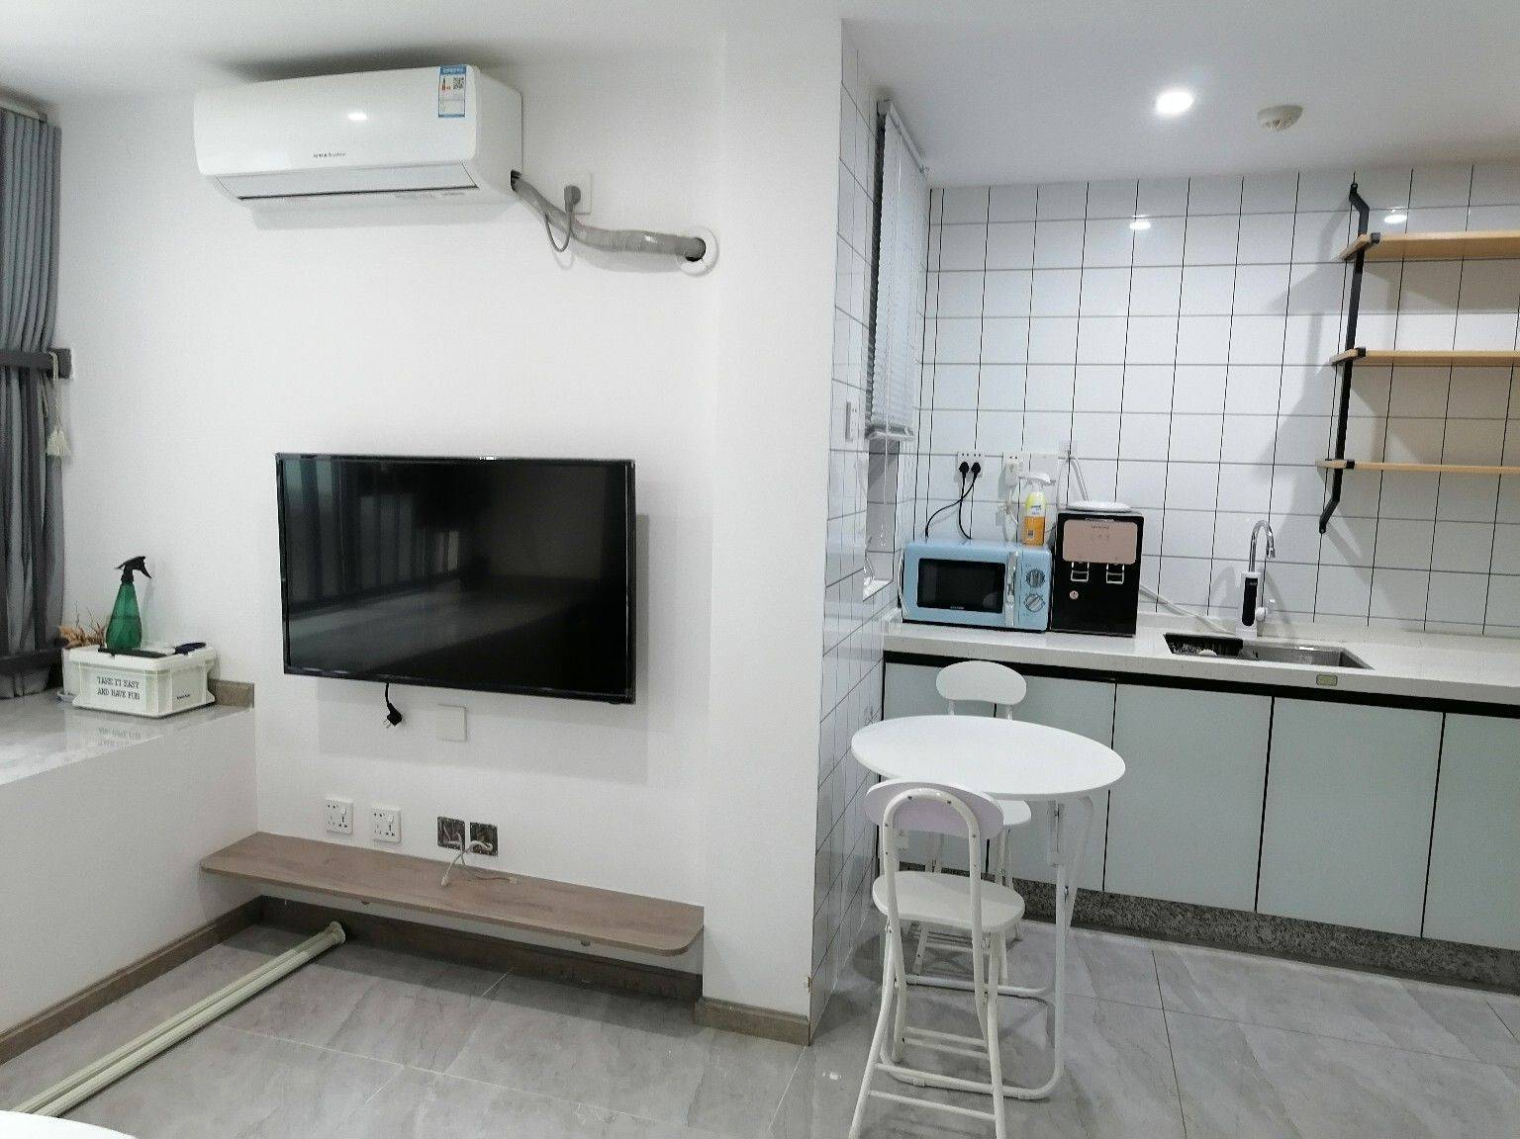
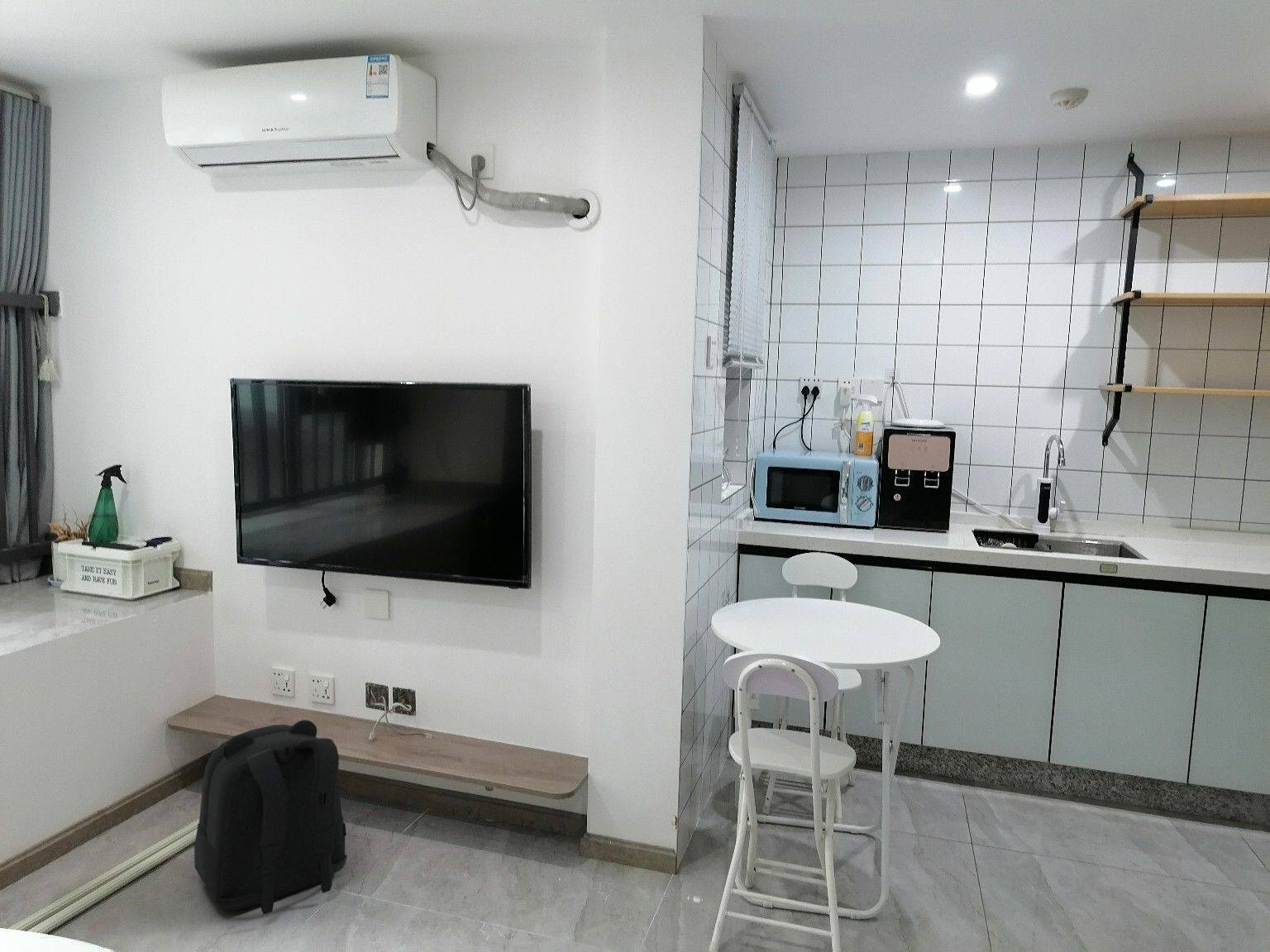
+ backpack (275, 808)
